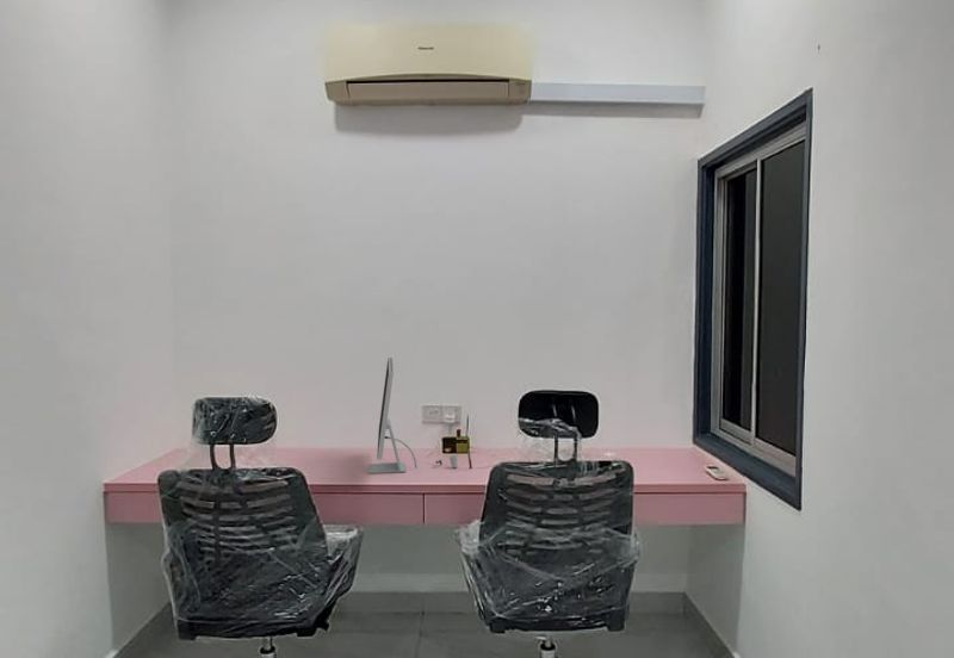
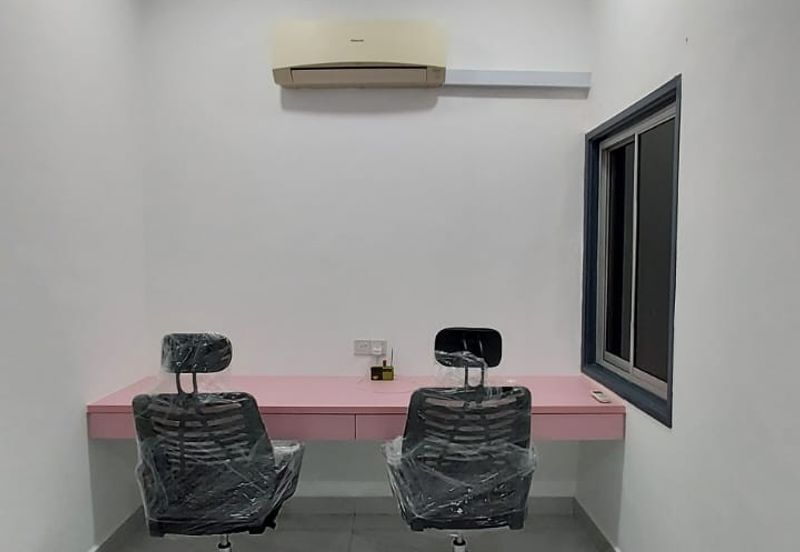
- computer monitor (389, 420)
- cup (454, 457)
